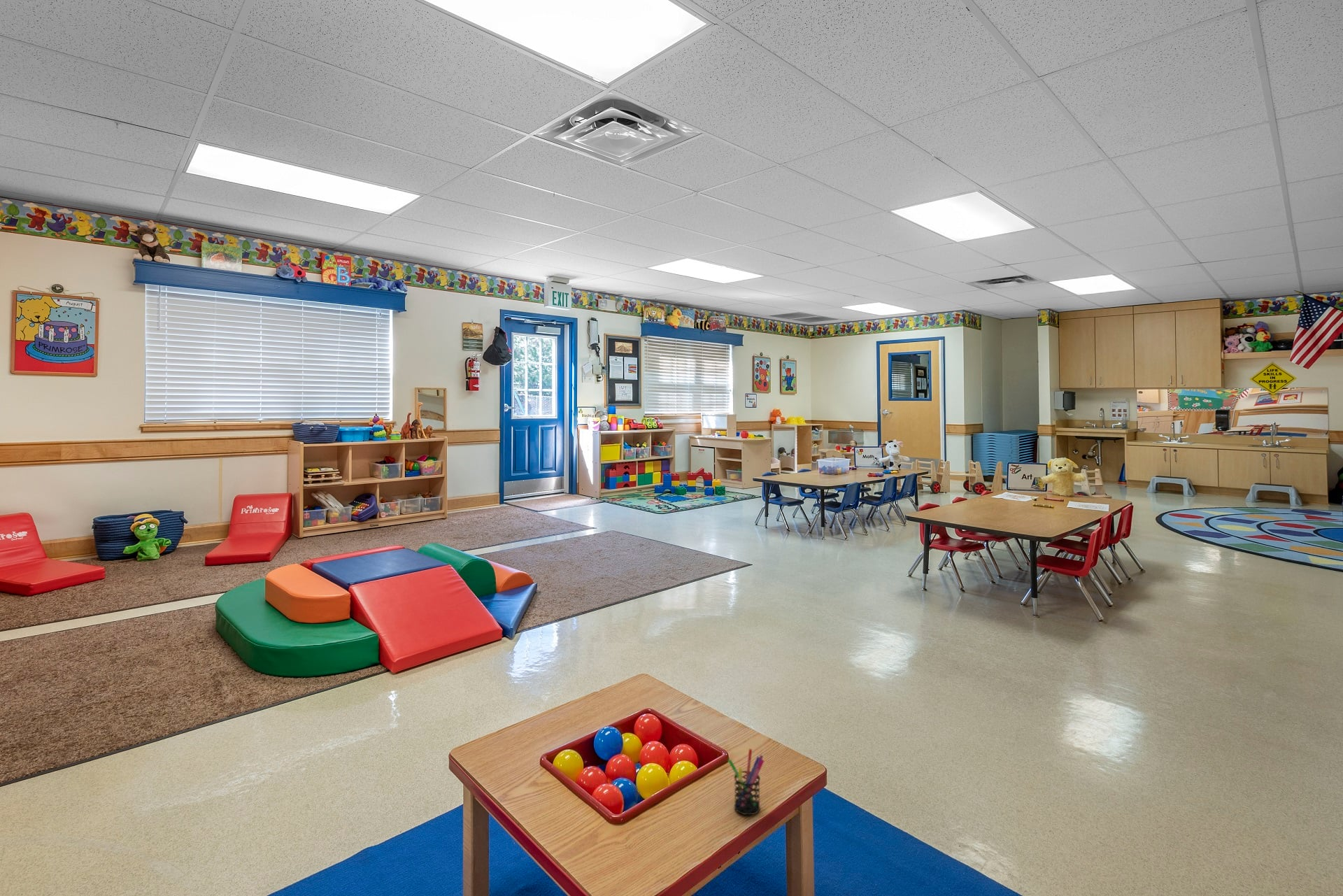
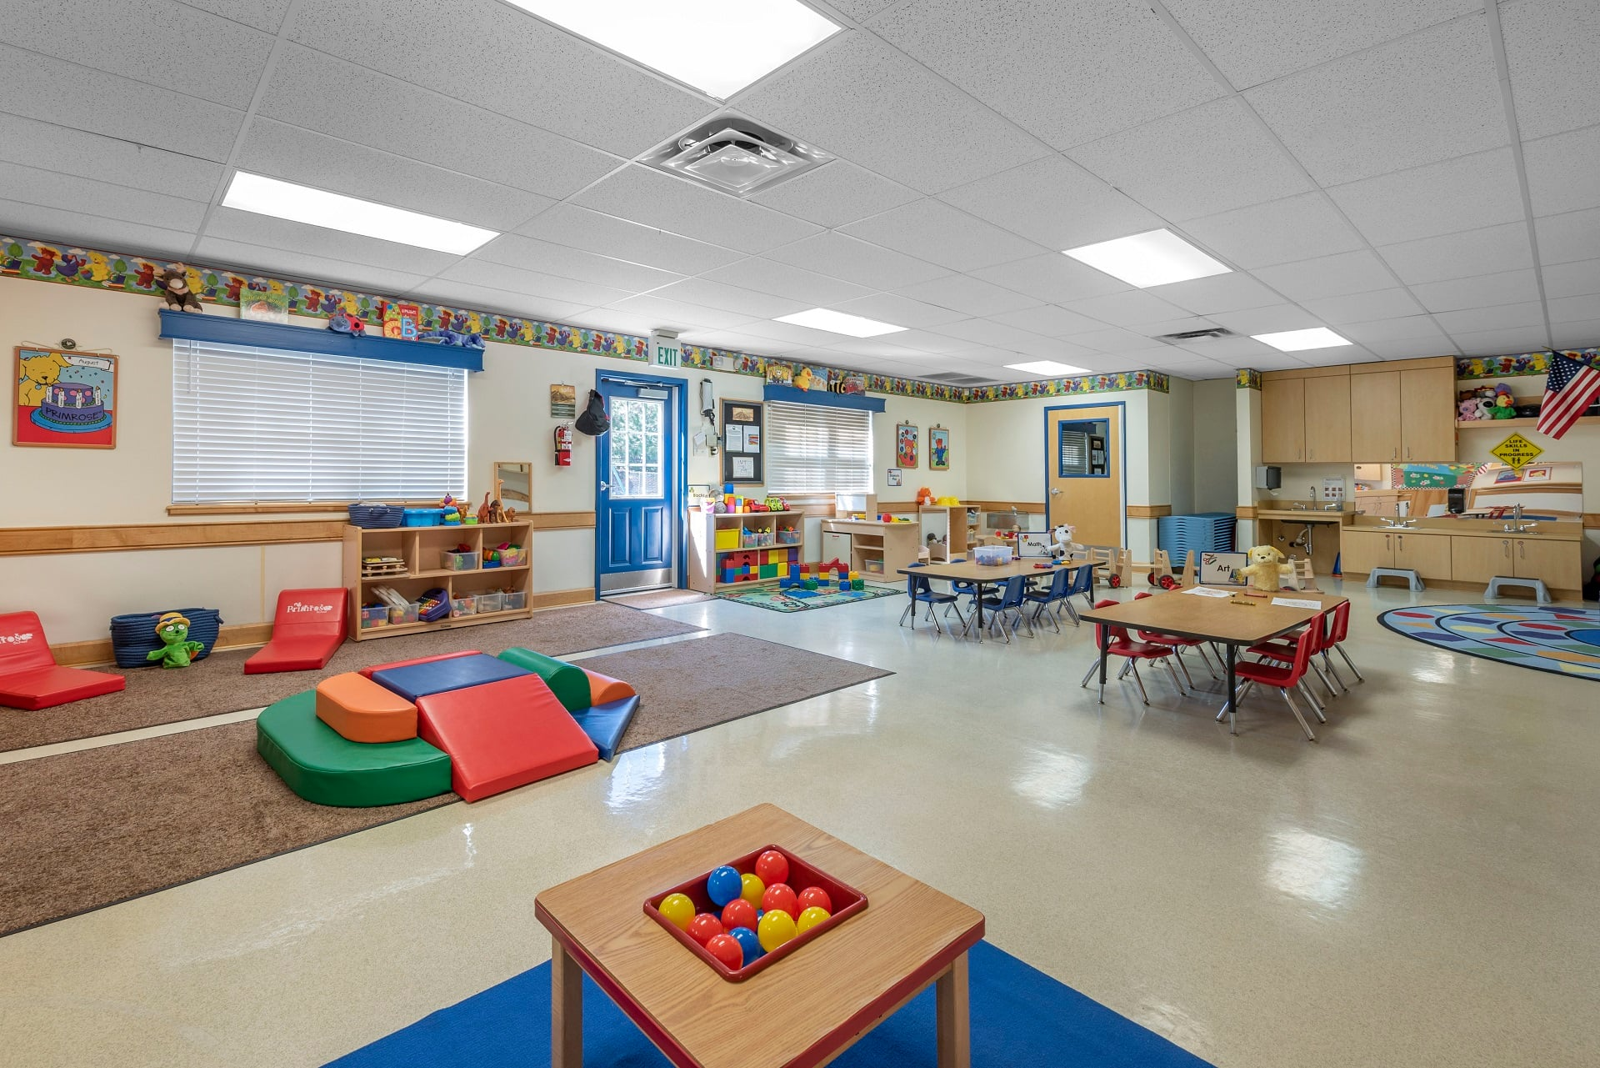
- pen holder (745, 781)
